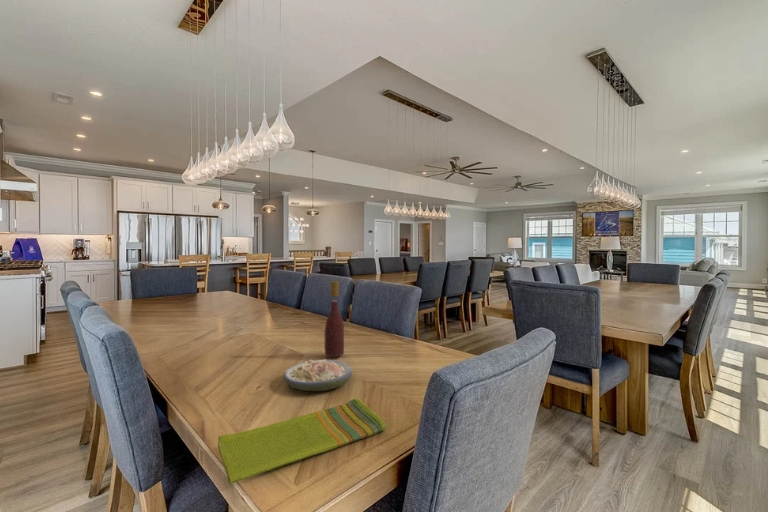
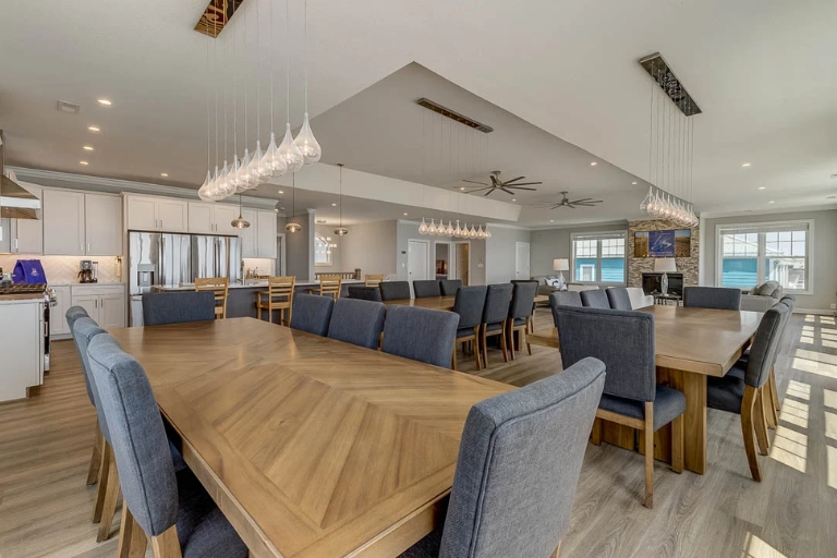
- wine bottle (334, 318)
- soup (318, 372)
- dish towel (306, 432)
